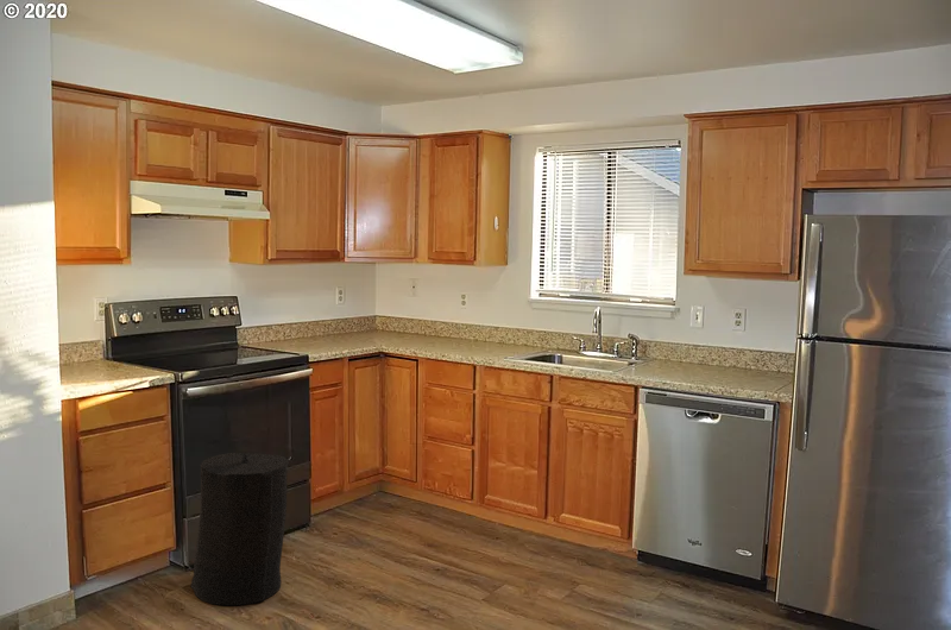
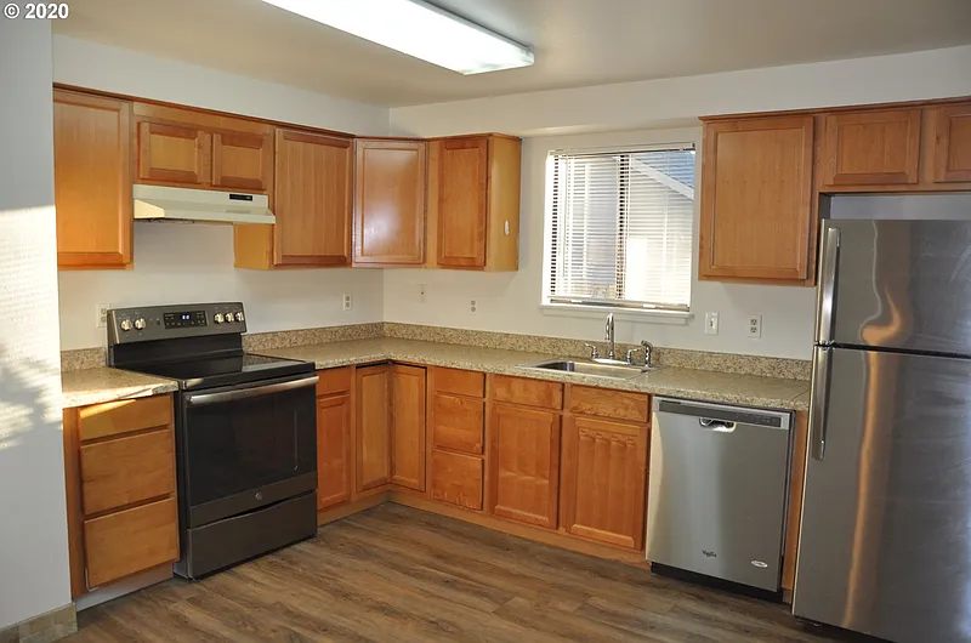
- trash can (241, 519)
